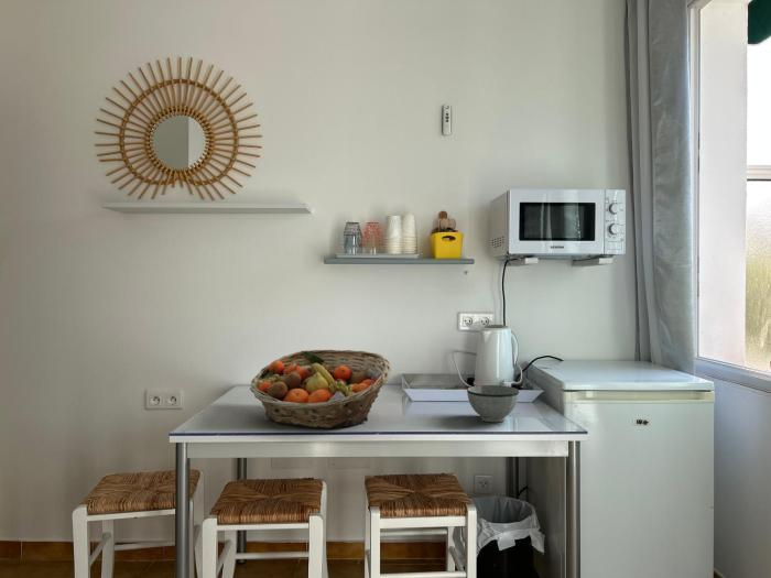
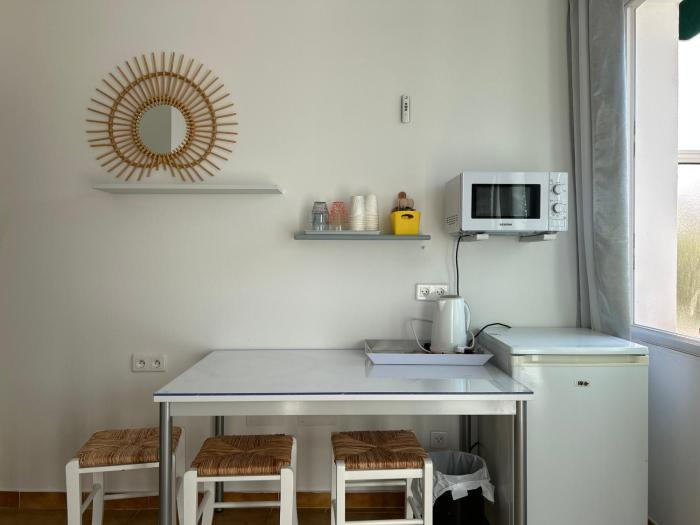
- bowl (492, 404)
- fruit basket (321, 385)
